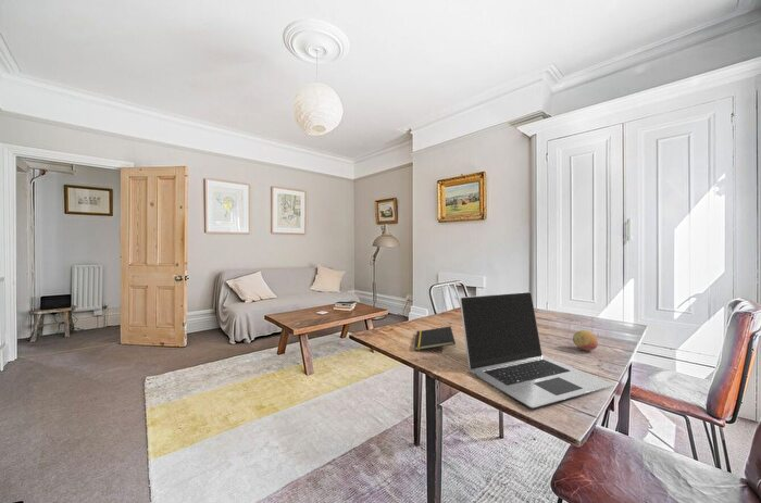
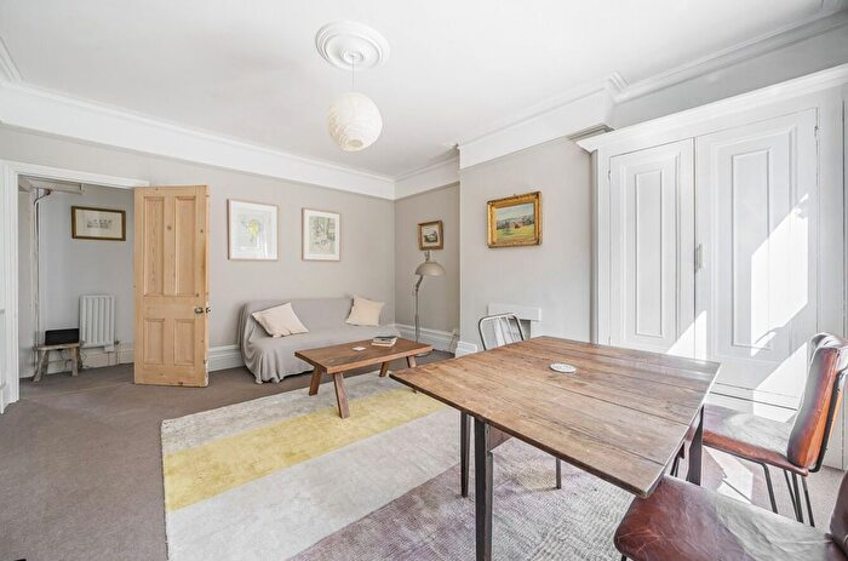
- fruit (585, 340)
- laptop (531, 338)
- notepad (434, 337)
